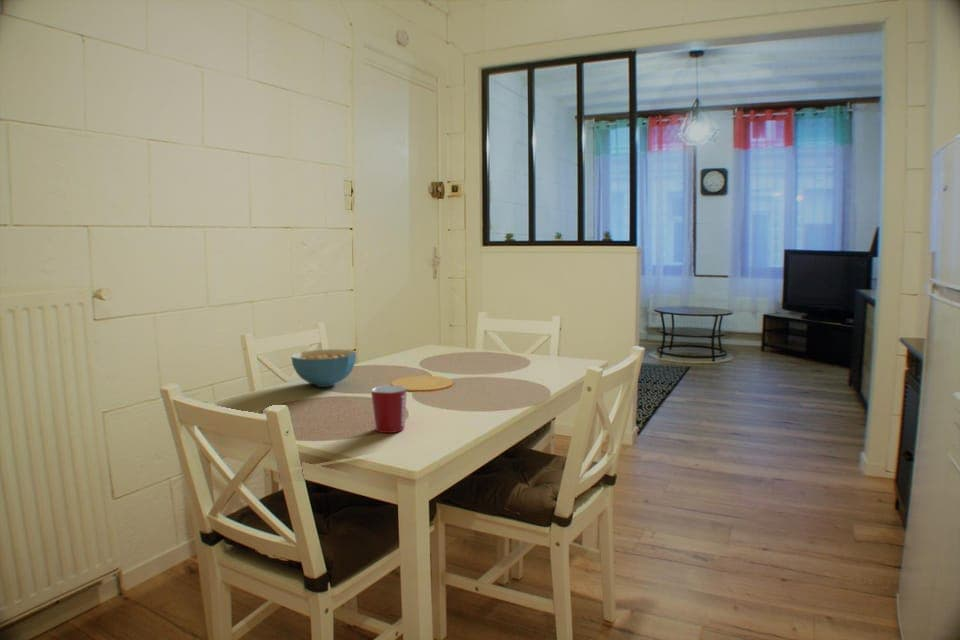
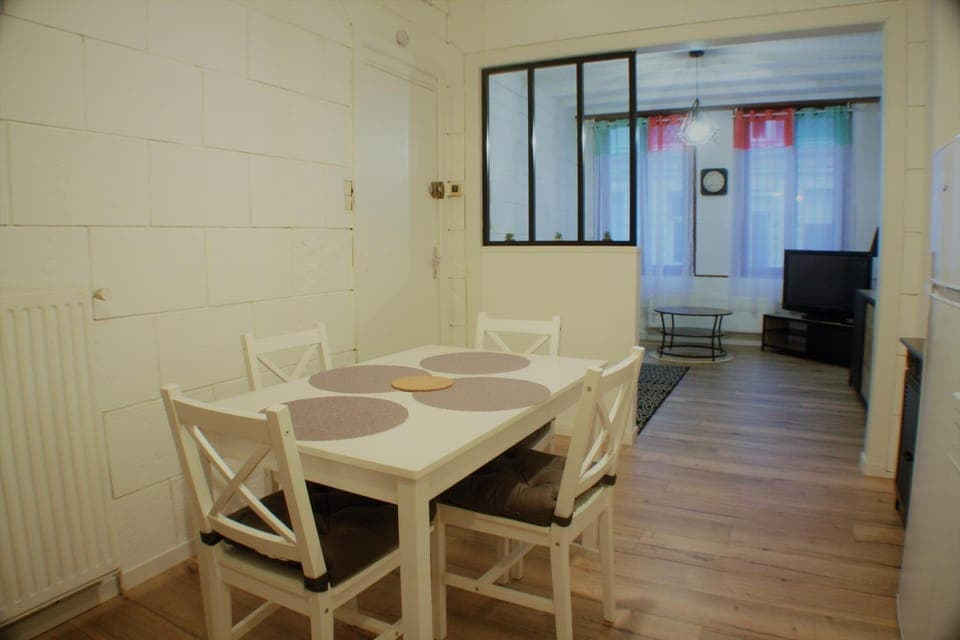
- cereal bowl (324, 369)
- mug (392, 407)
